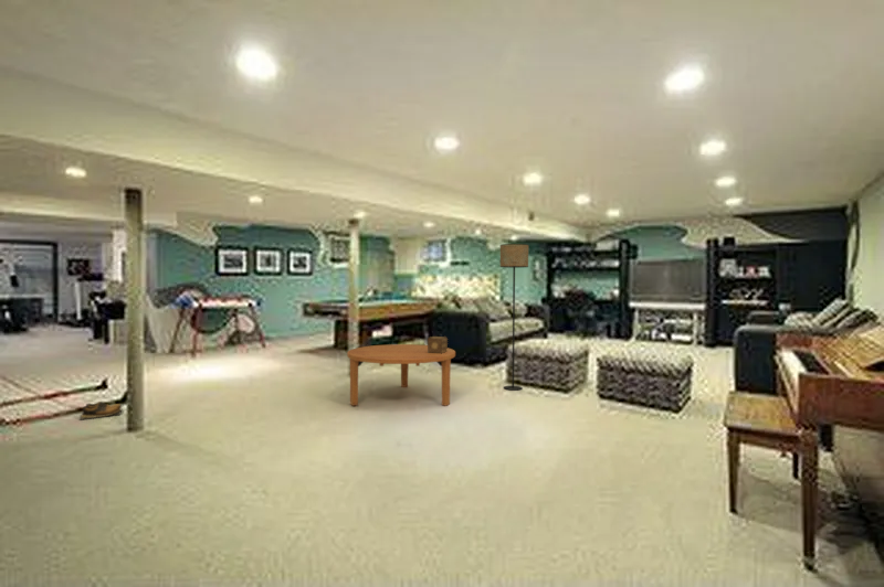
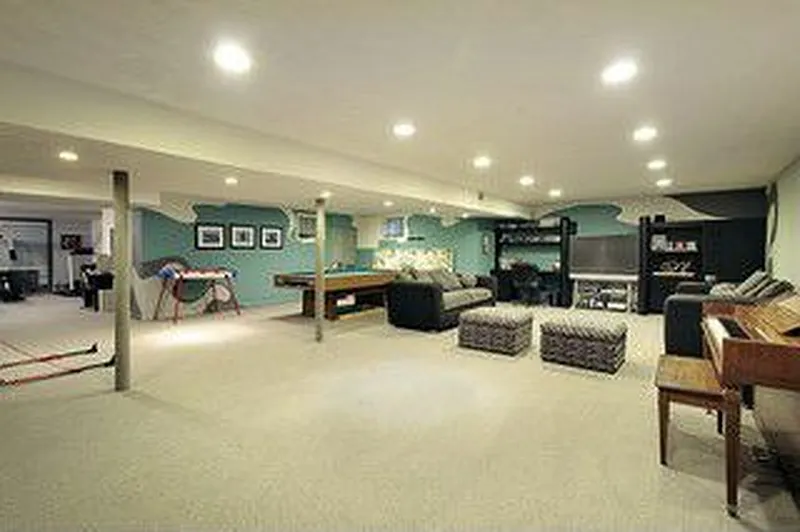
- floor lamp (513, 317)
- shoes (101, 408)
- coffee table (401, 374)
- decorative box (436, 344)
